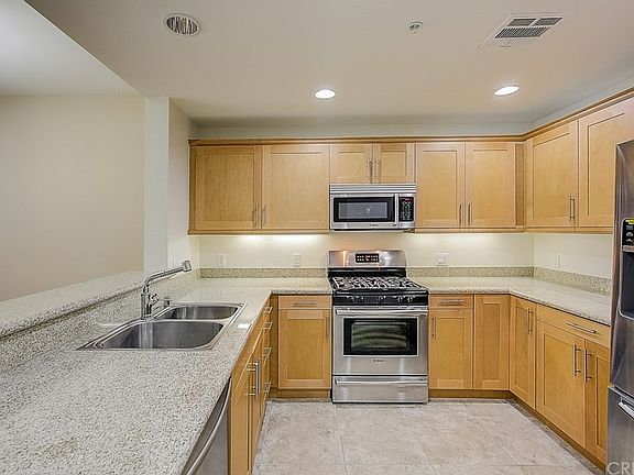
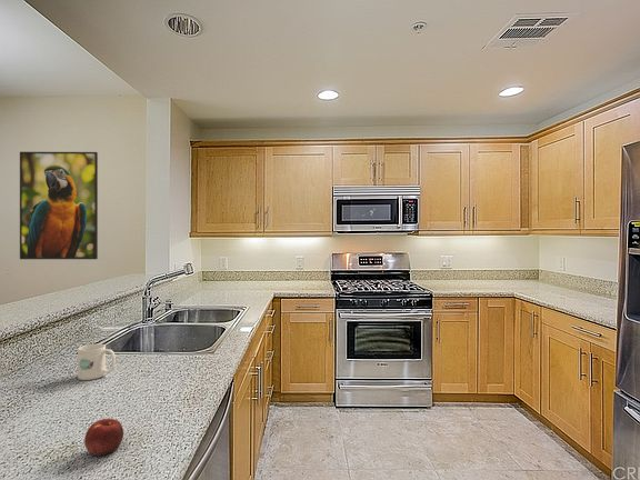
+ mug (97, 361)
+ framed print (58, 206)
+ apple (103, 436)
